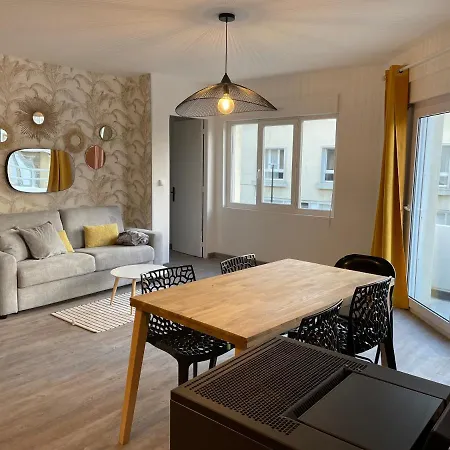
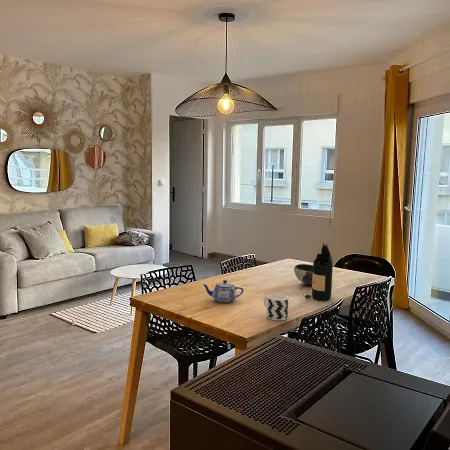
+ bottle (318, 270)
+ teapot (222, 290)
+ bowl (309, 275)
+ cup (274, 306)
